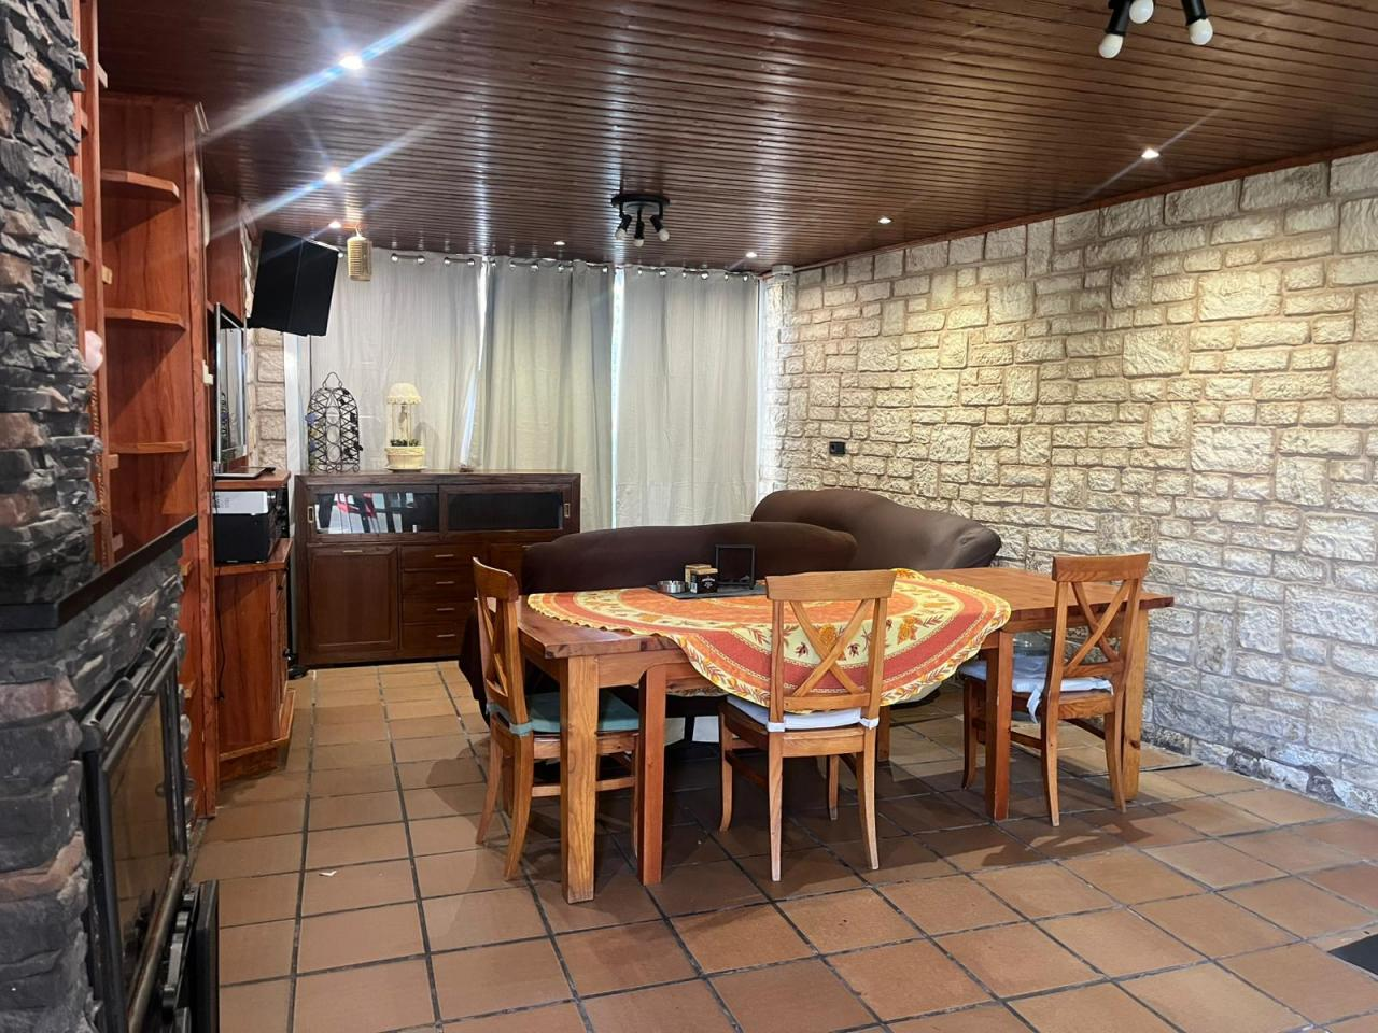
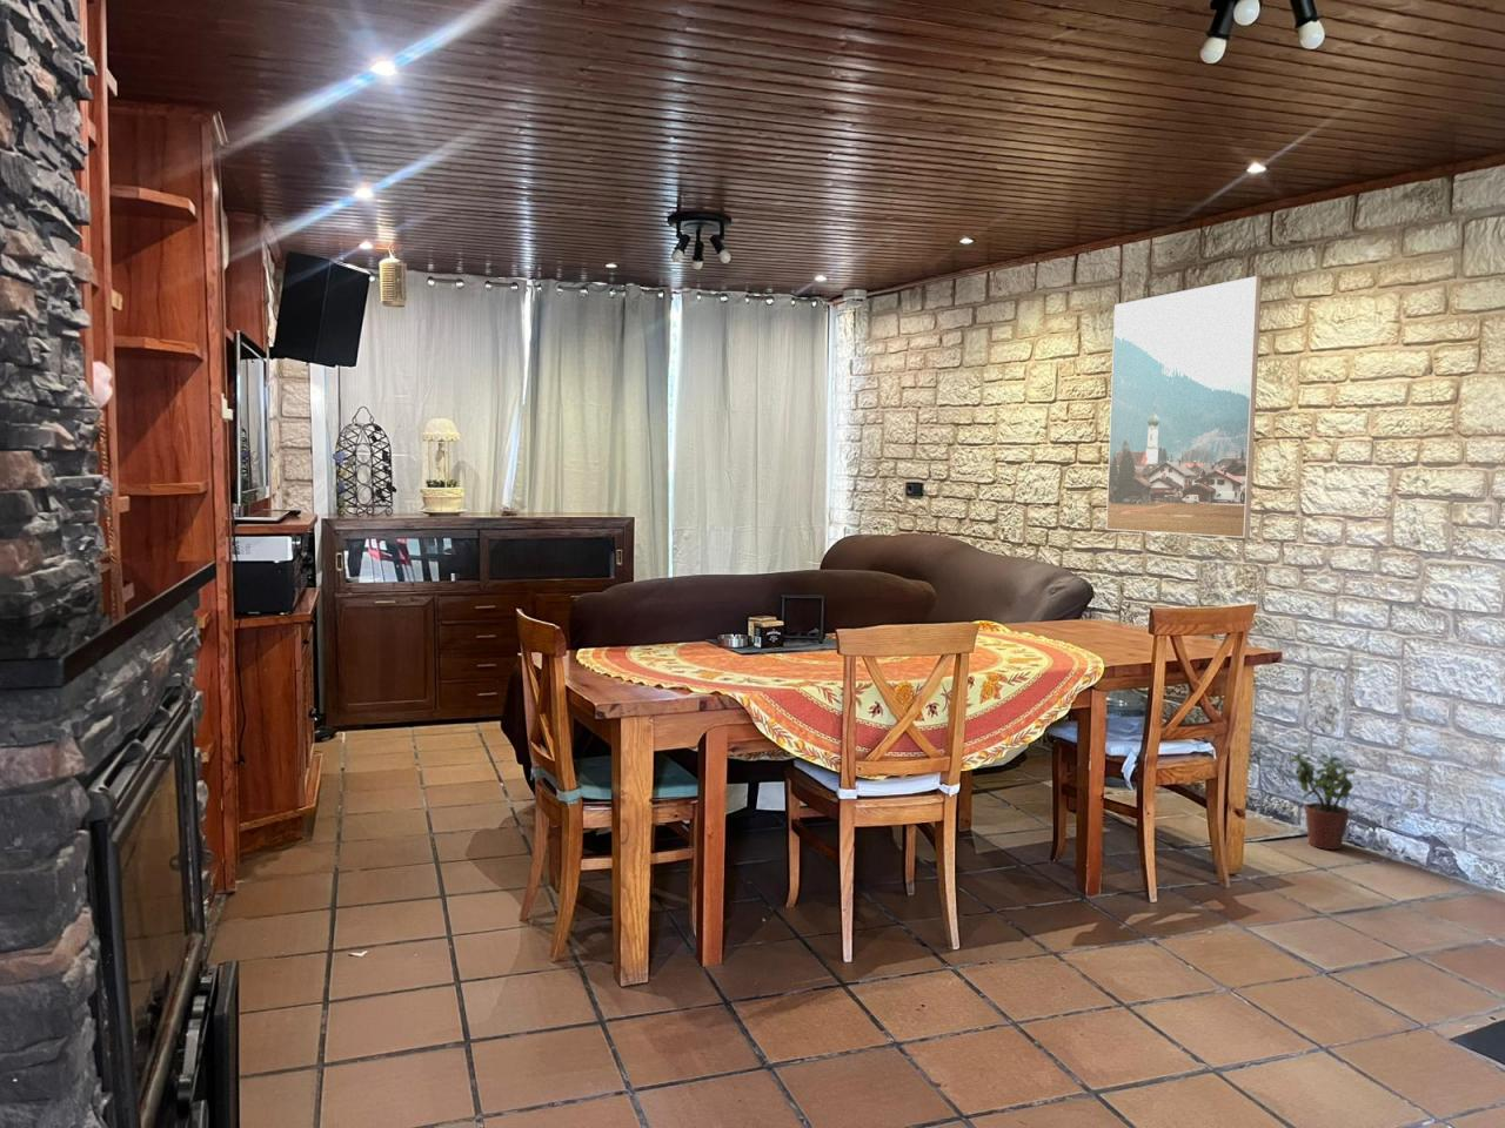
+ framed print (1177, 412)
+ potted plant (1325, 797)
